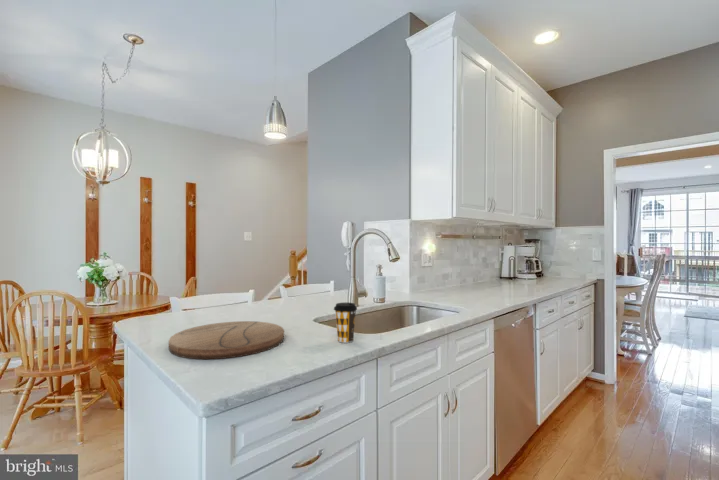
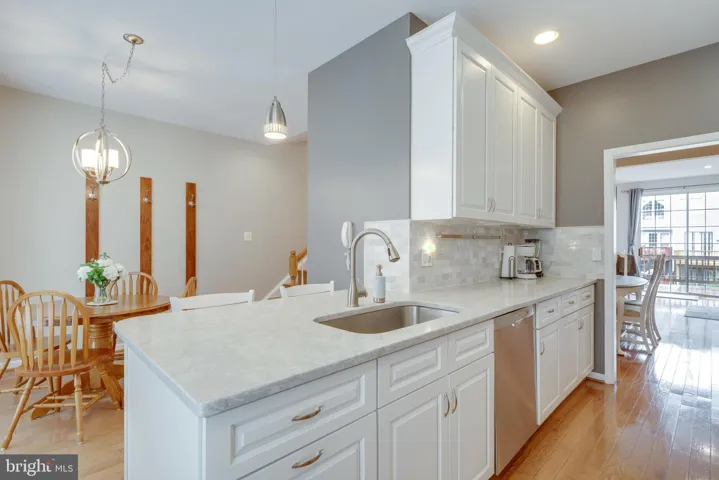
- cutting board (229, 337)
- coffee cup (345, 322)
